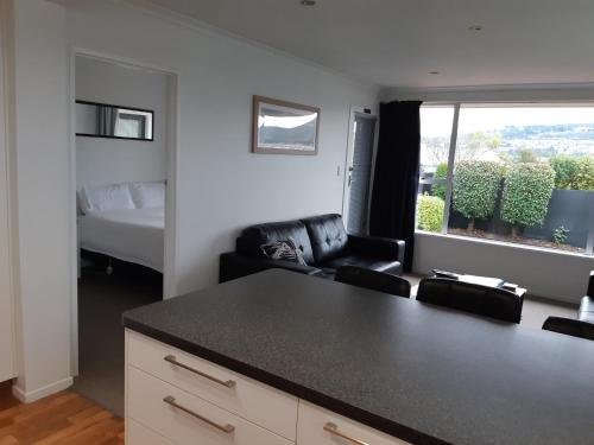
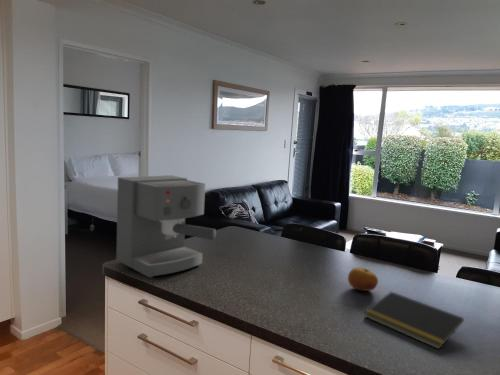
+ coffee maker (167, 222)
+ fruit (362, 279)
+ notepad (412, 317)
